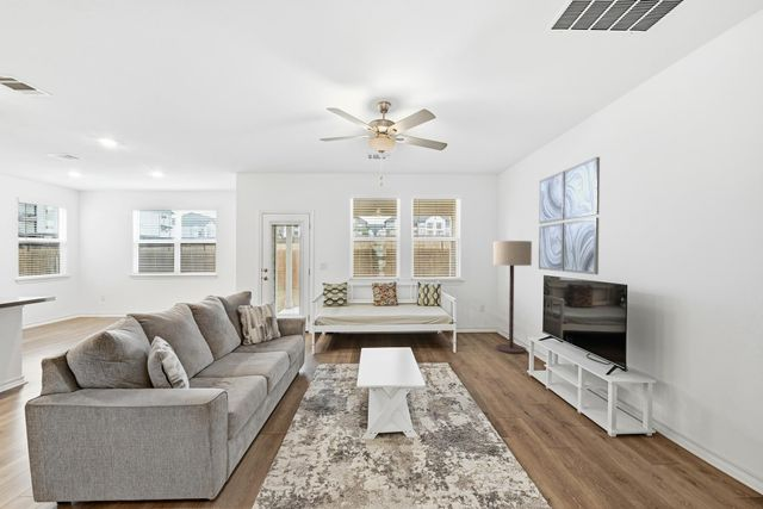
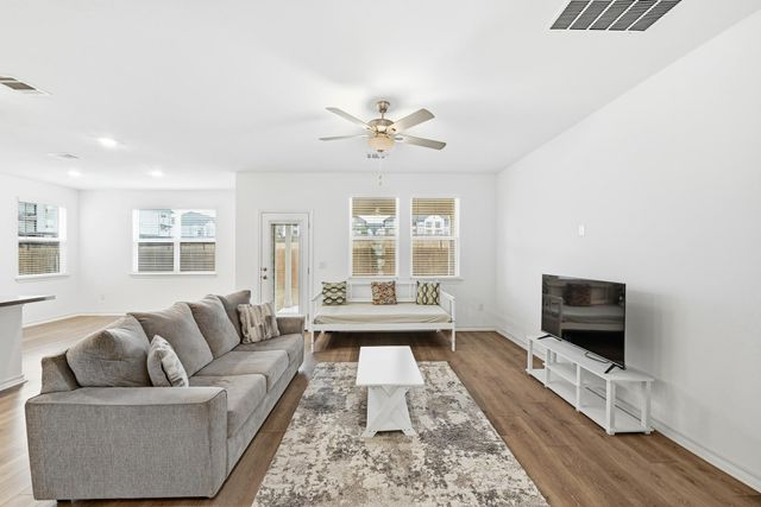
- floor lamp (511, 296)
- wall art (565, 222)
